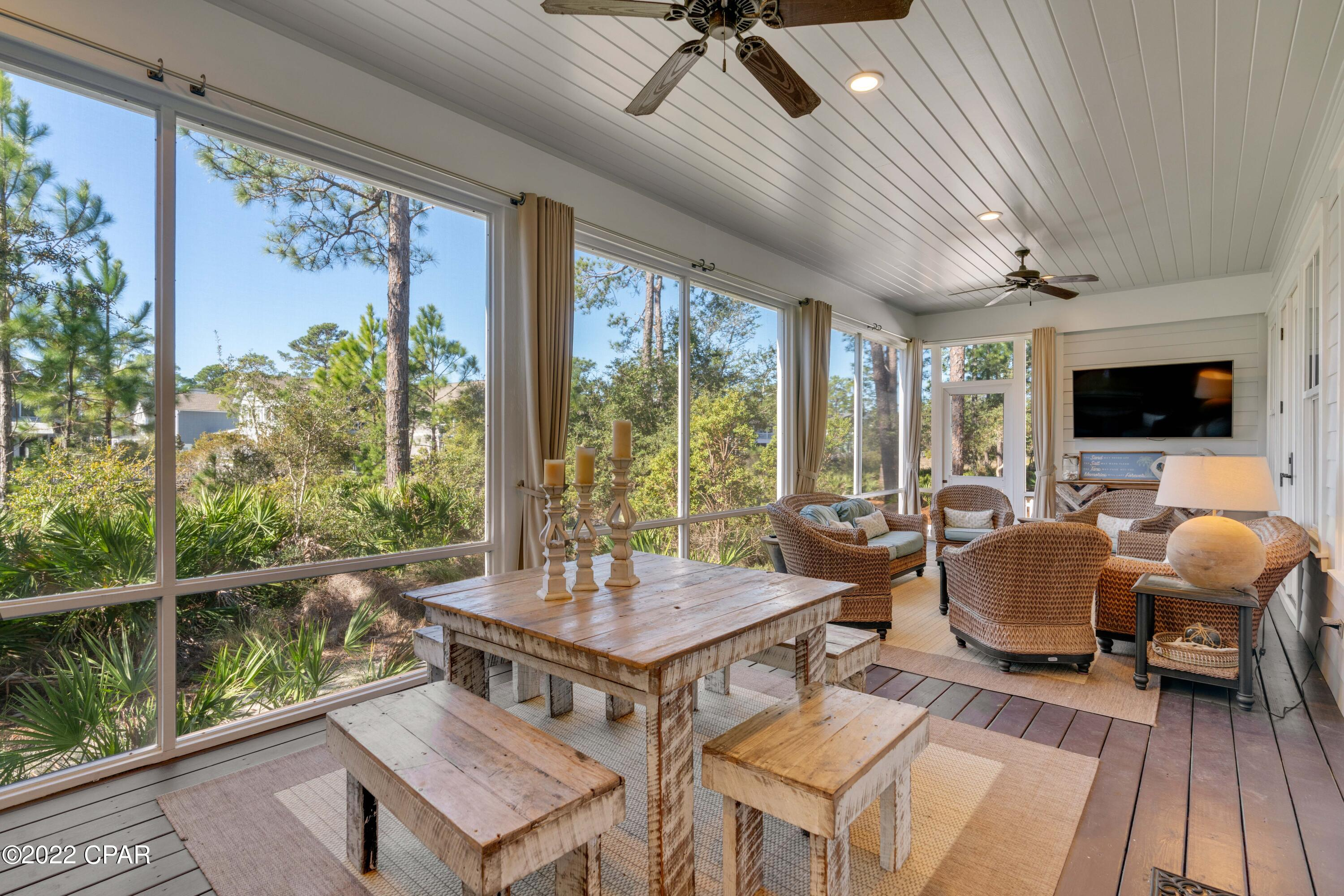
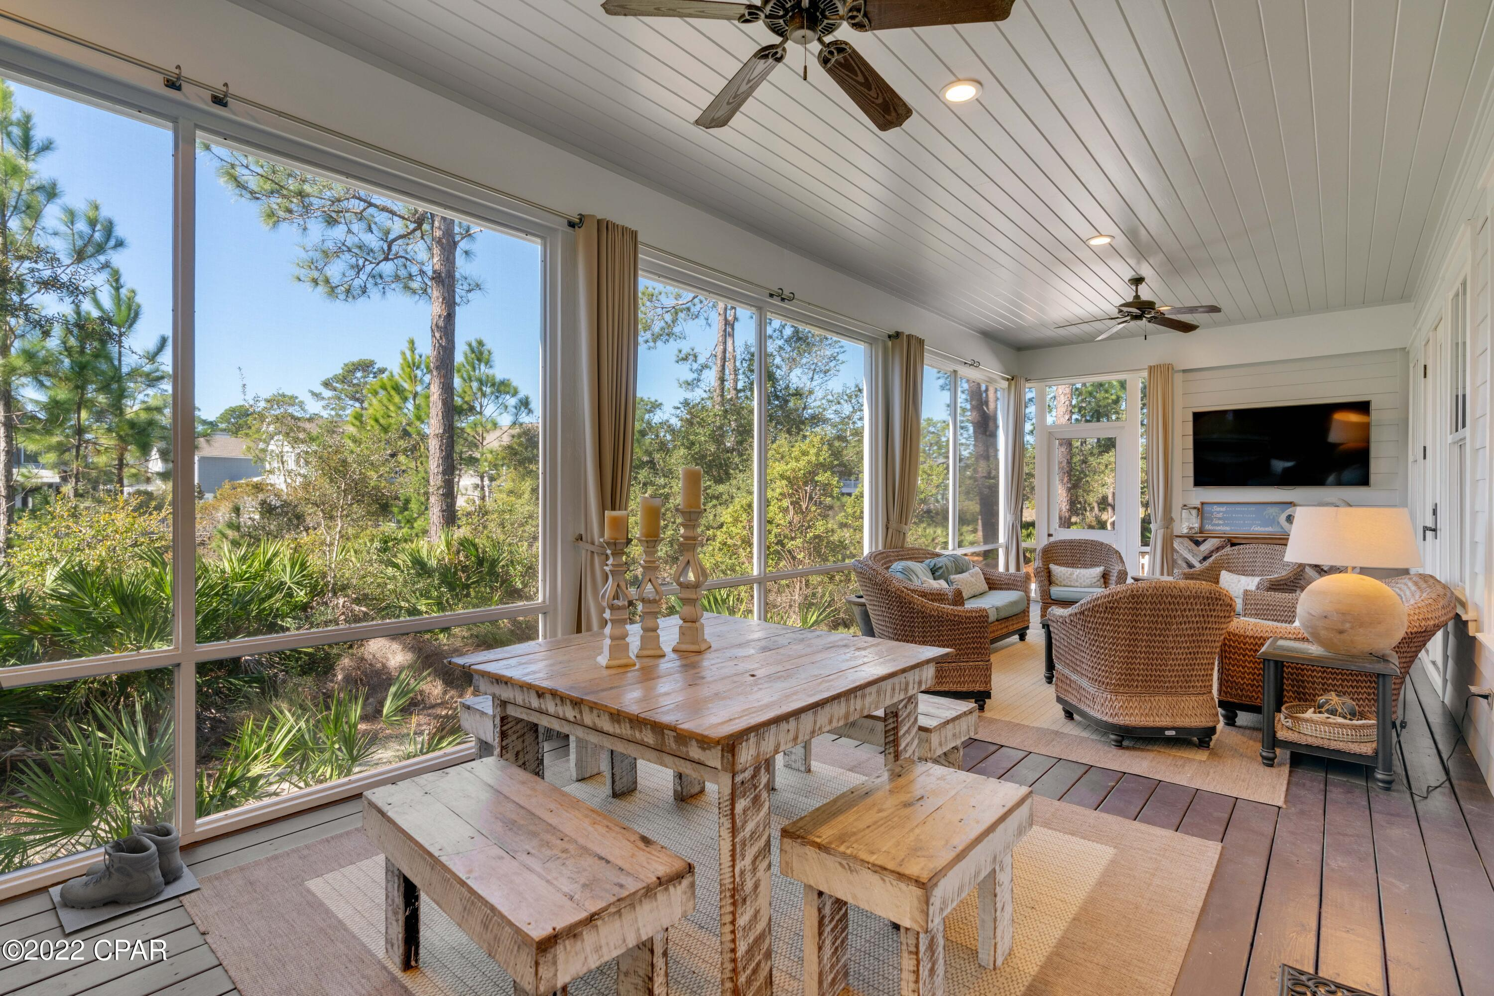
+ boots (124, 858)
